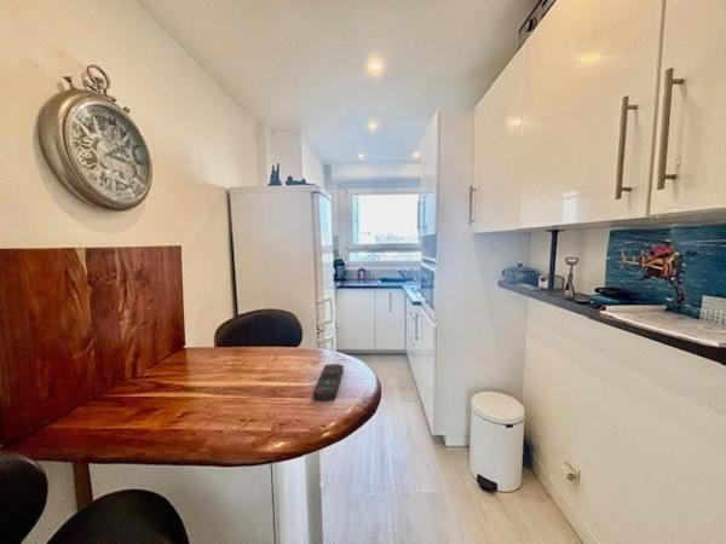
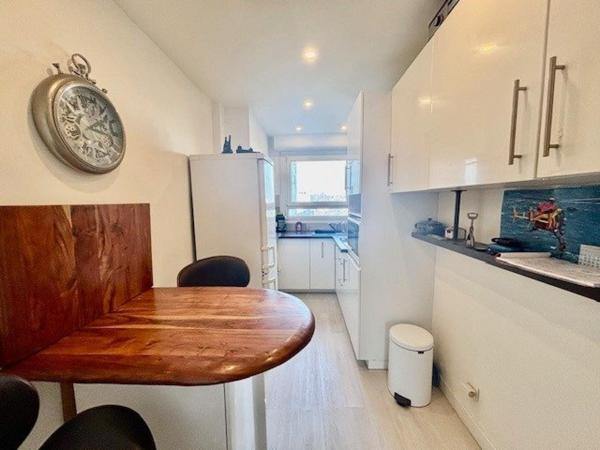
- remote control (329, 378)
